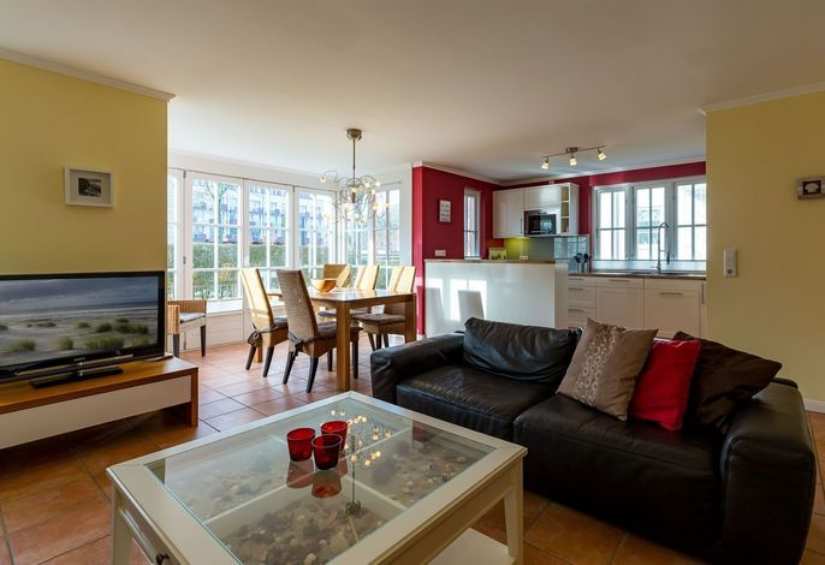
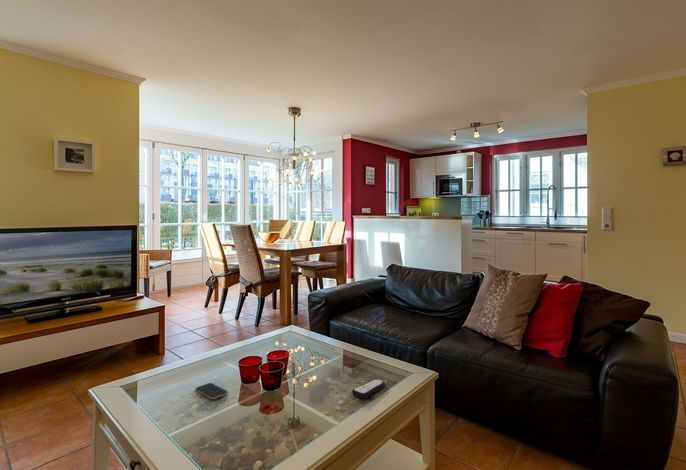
+ remote control (369, 387)
+ smartphone (211, 390)
